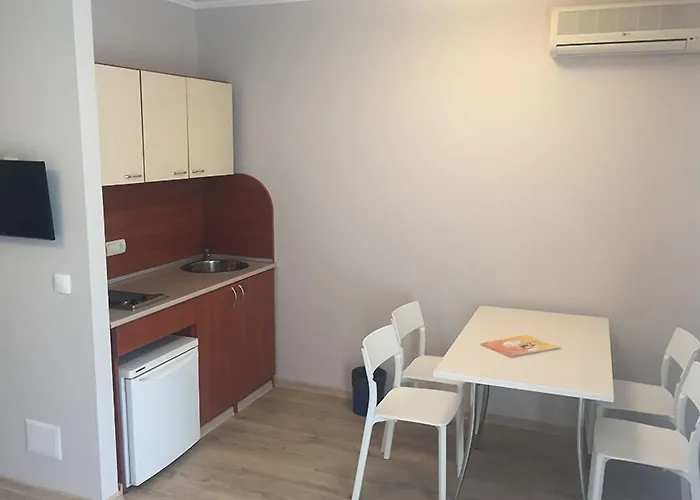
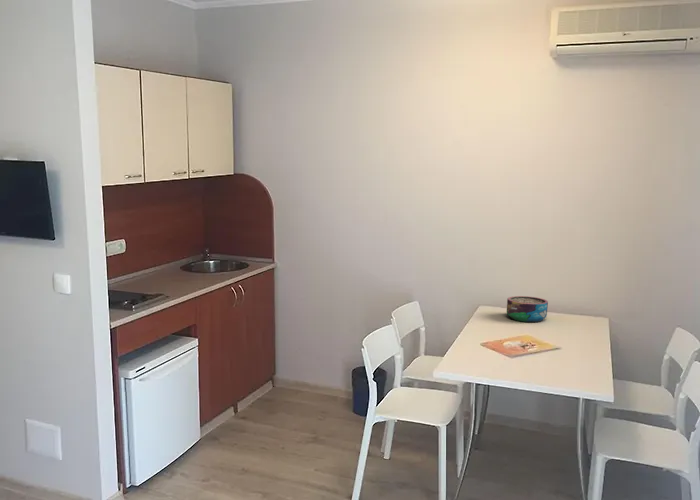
+ bowl (526, 308)
